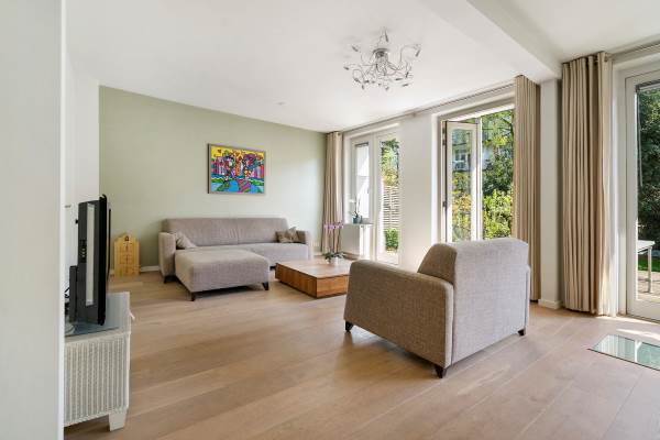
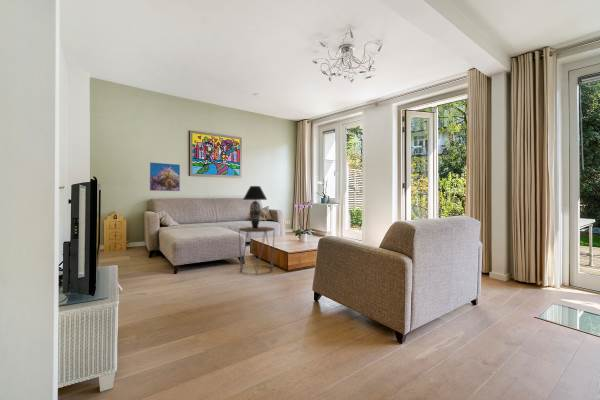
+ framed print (165, 177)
+ table lamp (255, 207)
+ side table (253, 249)
